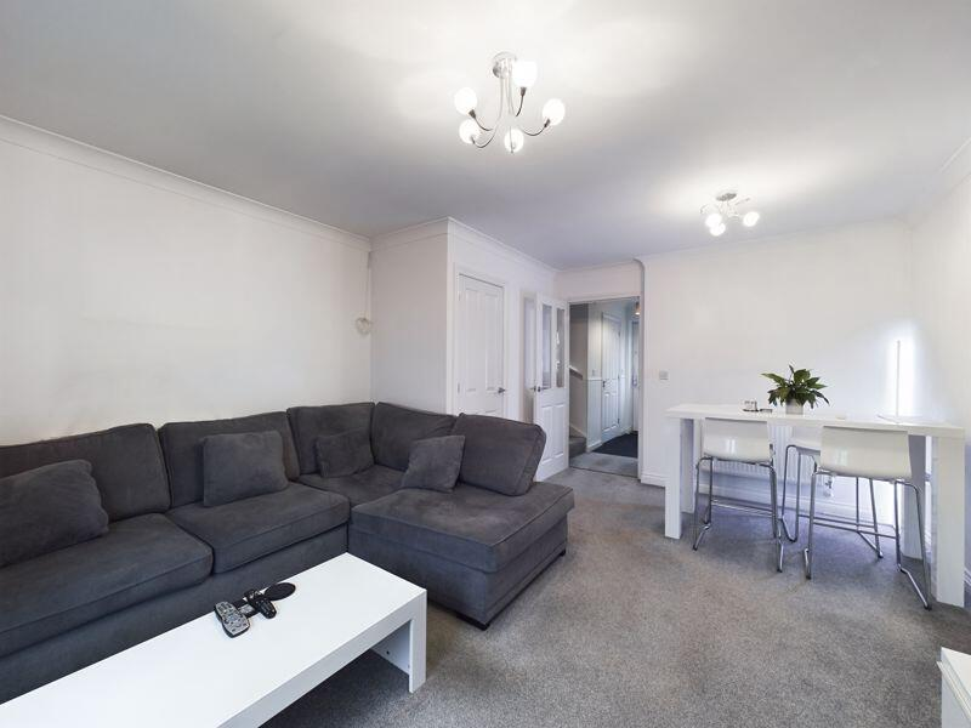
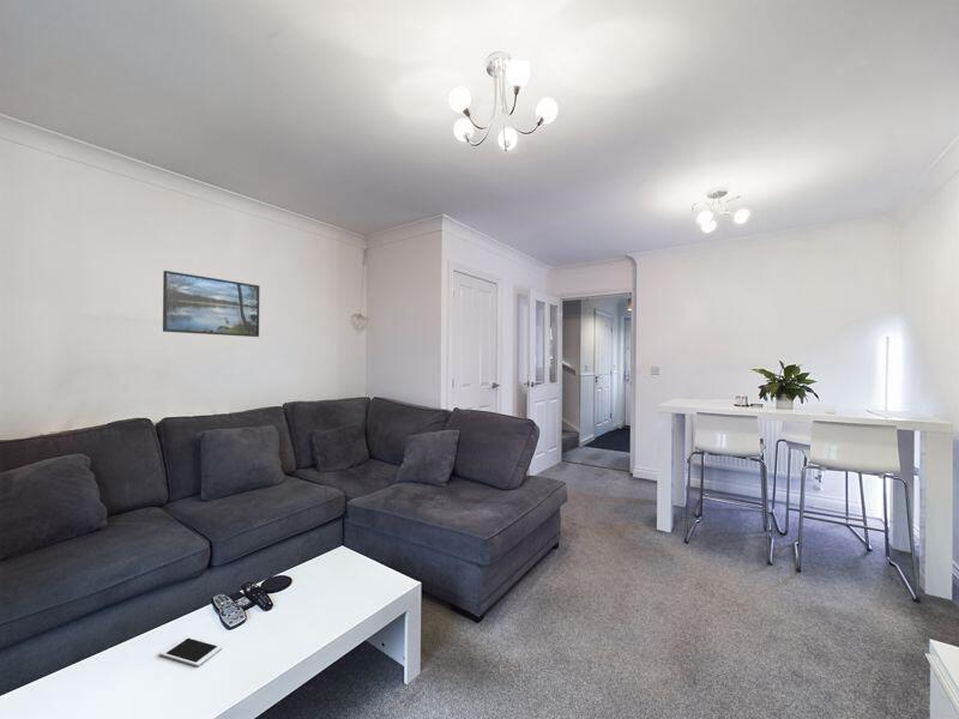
+ cell phone (191, 649)
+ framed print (215, 306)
